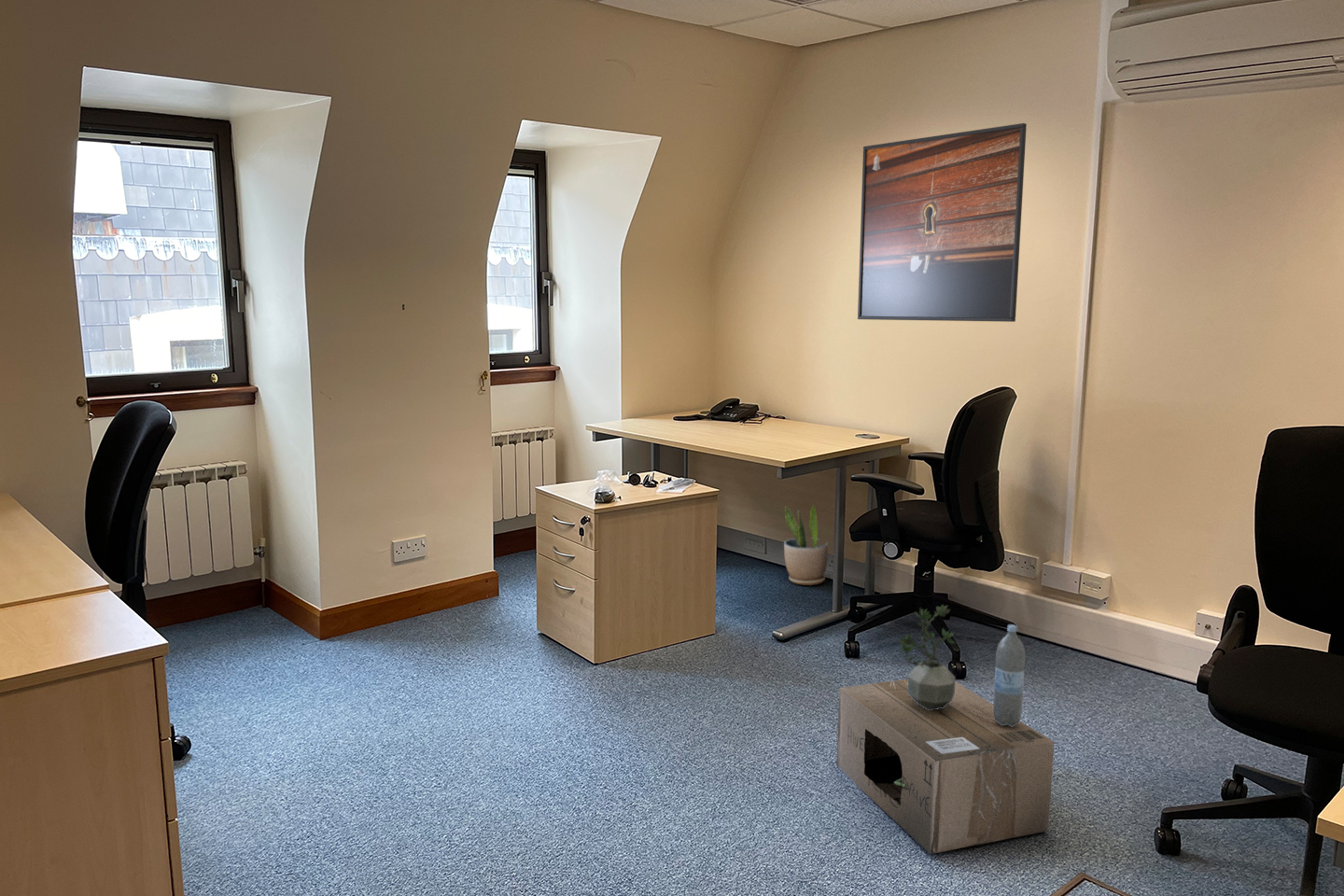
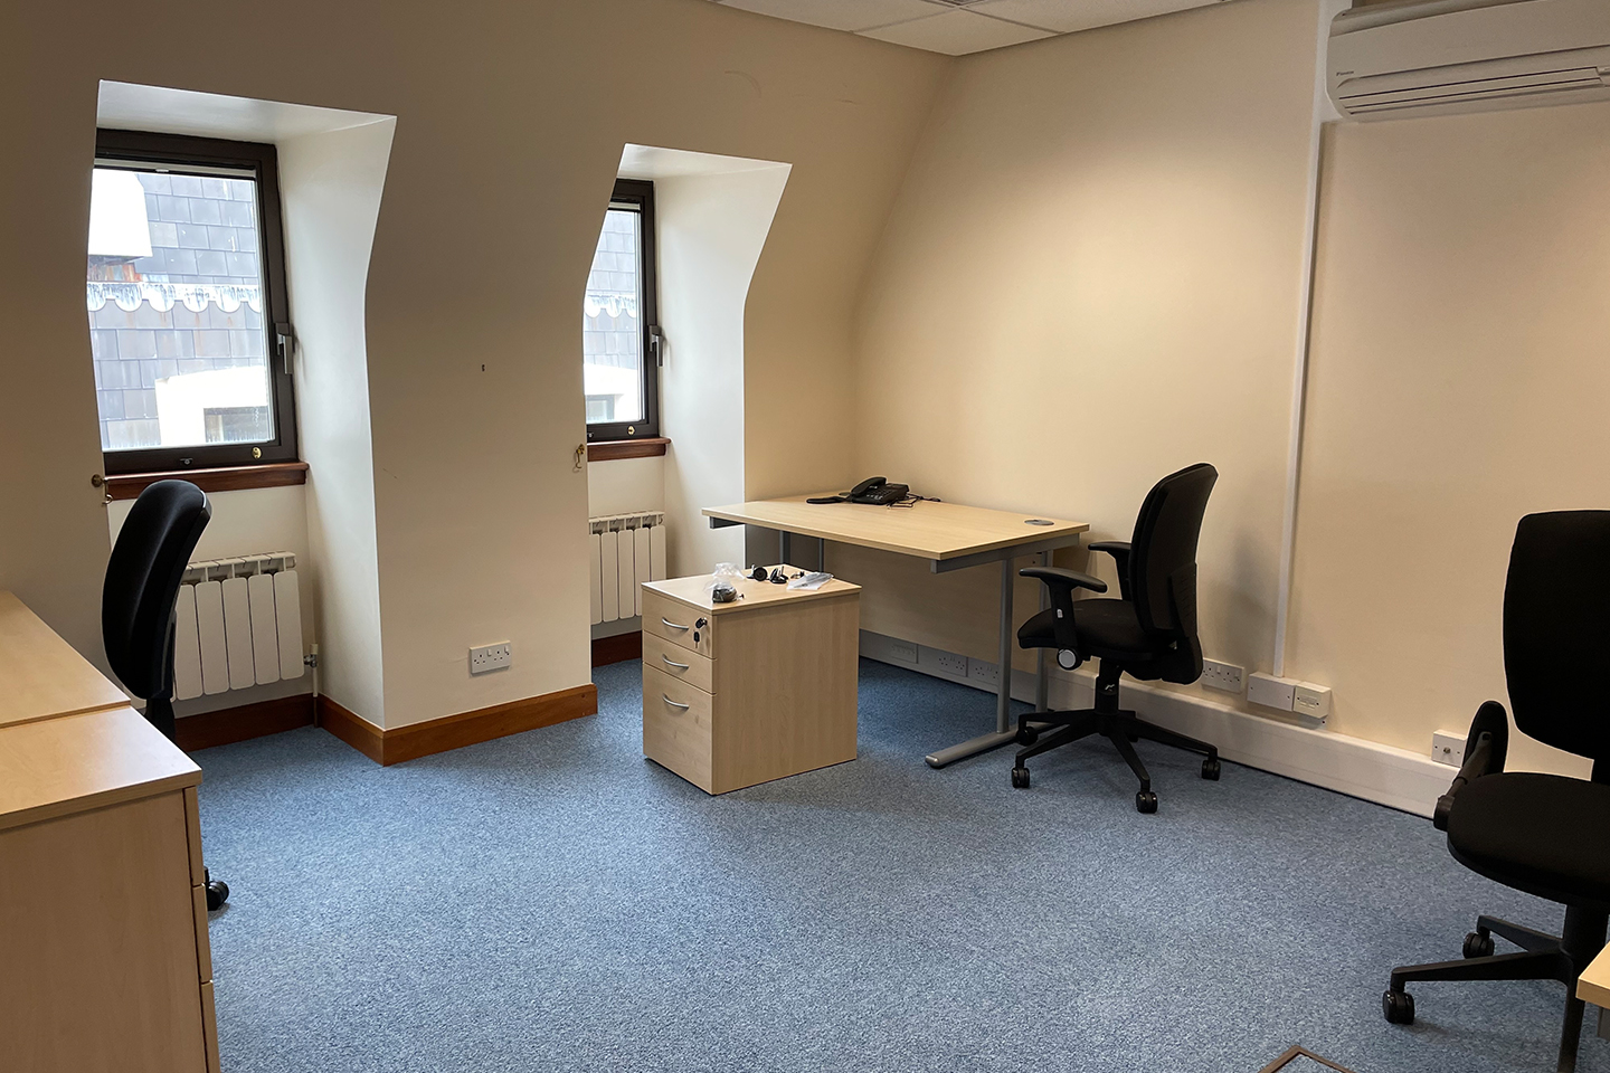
- water bottle (1009, 674)
- potted plant (805, 541)
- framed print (935, 229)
- potted plant (926, 655)
- cardboard box (935, 755)
